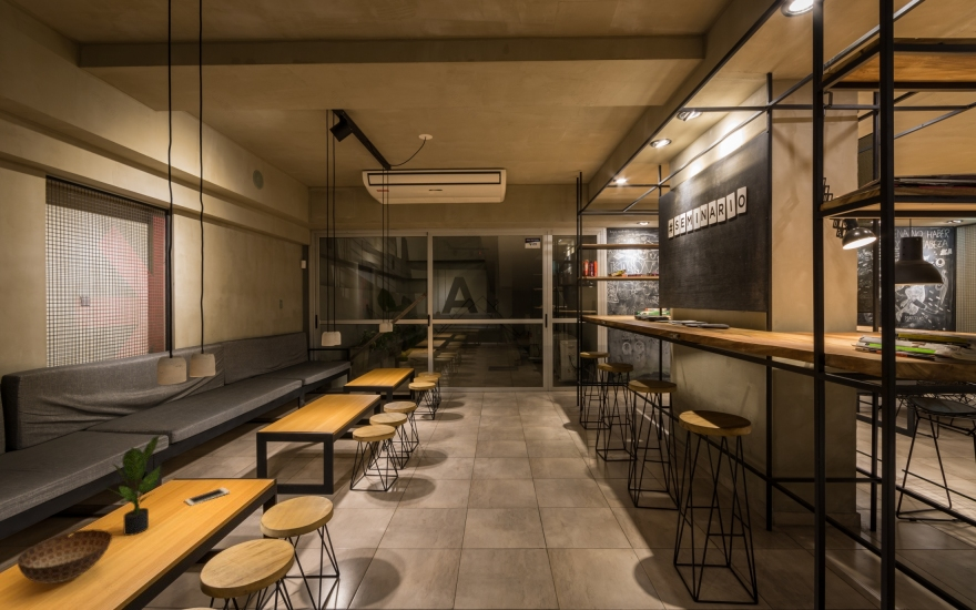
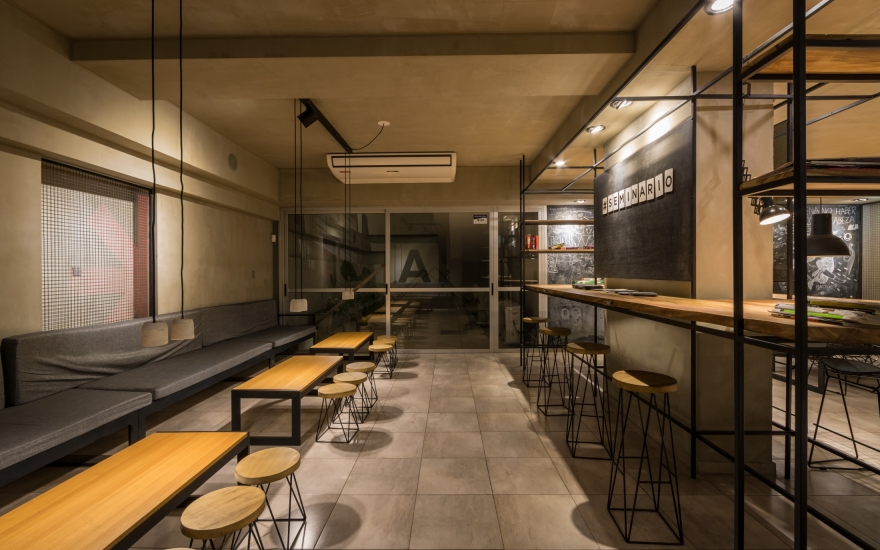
- bowl (68, 560)
- cell phone (207, 496)
- potted plant (139, 482)
